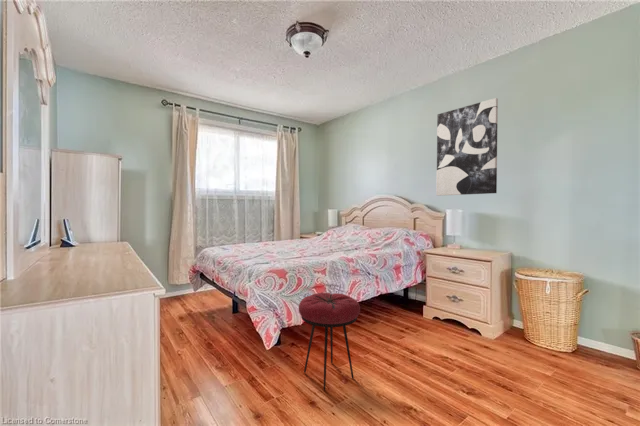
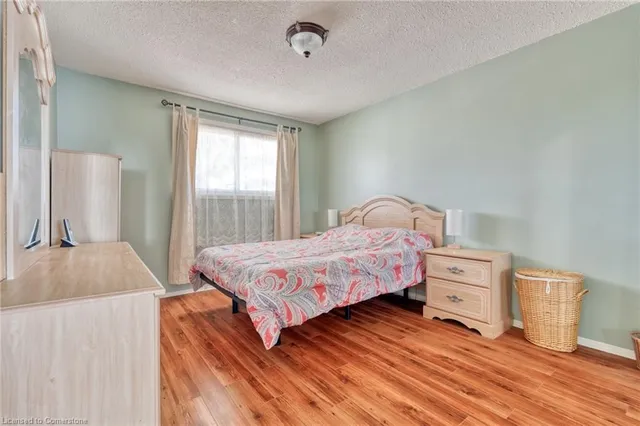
- wall art (464, 150)
- stool (327, 336)
